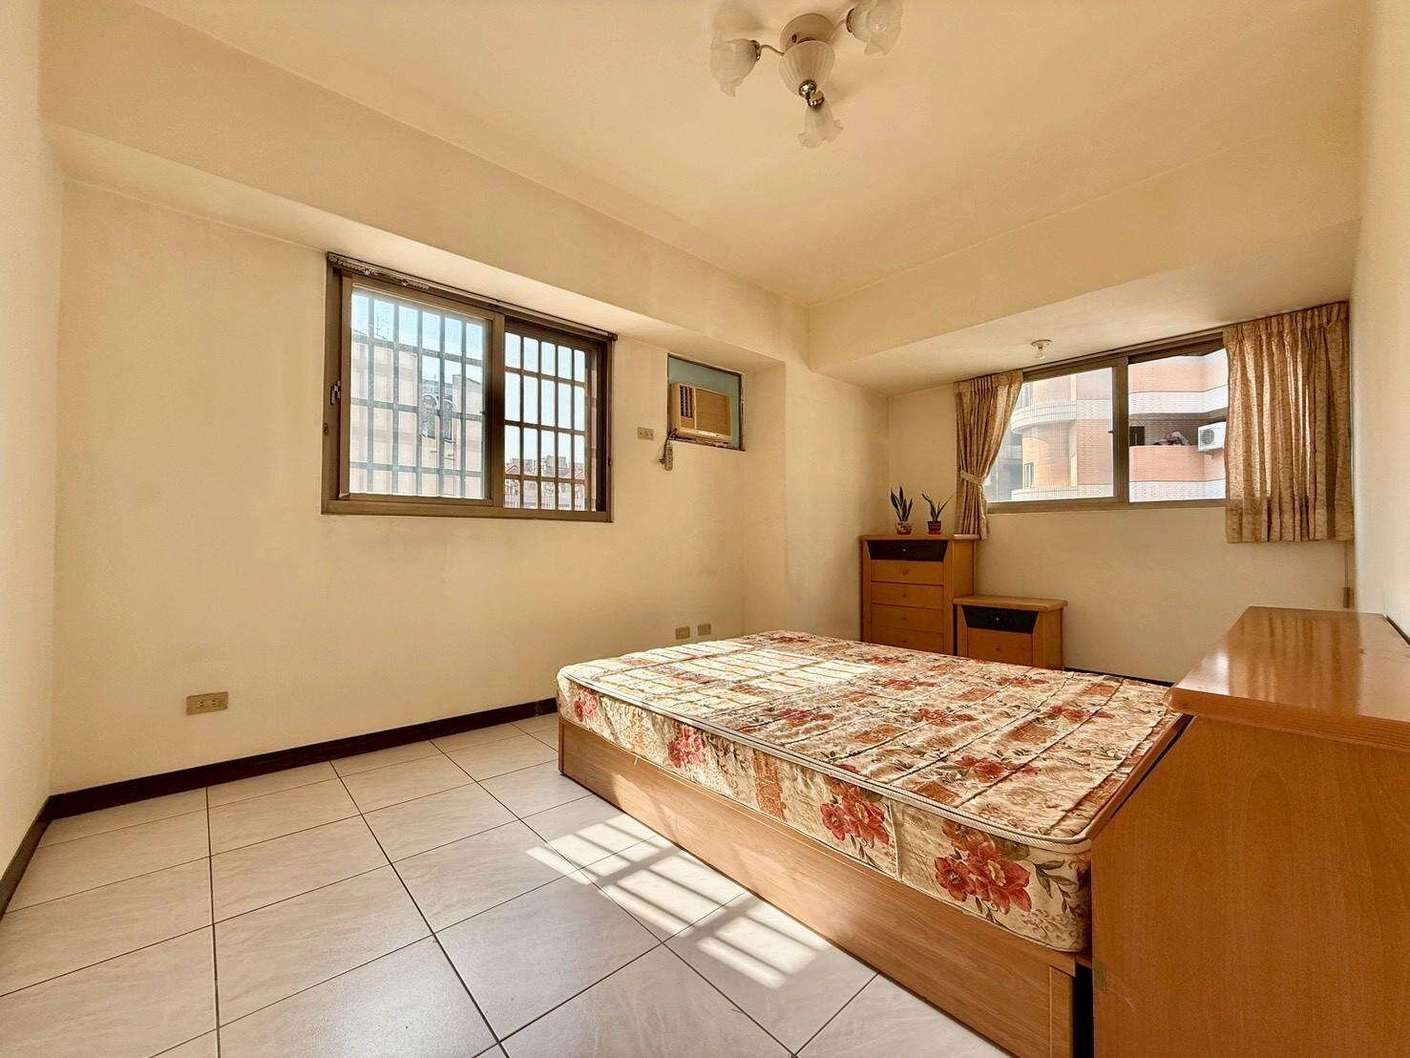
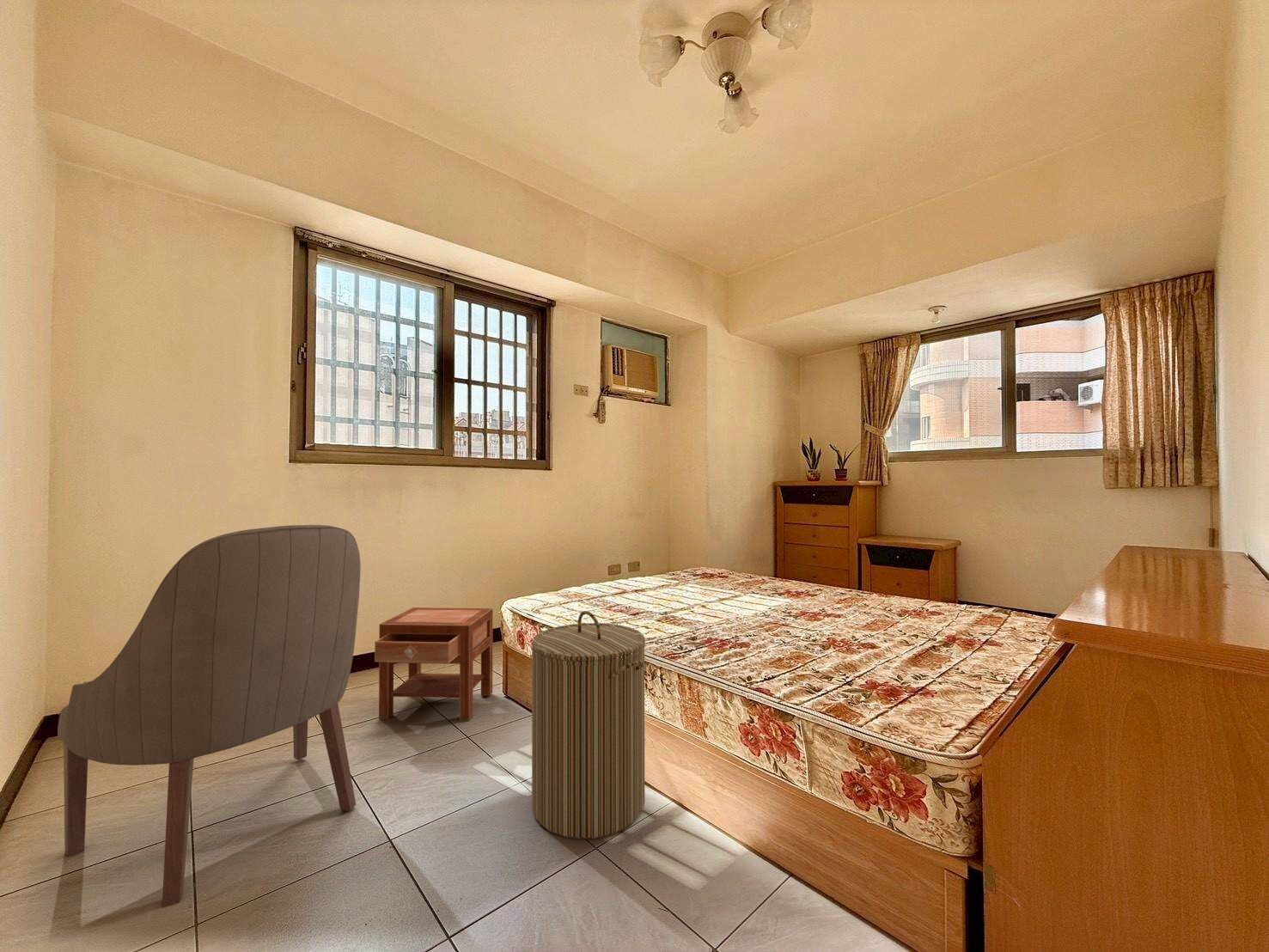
+ laundry hamper (589, 706)
+ nightstand (436, 662)
+ chair (241, 673)
